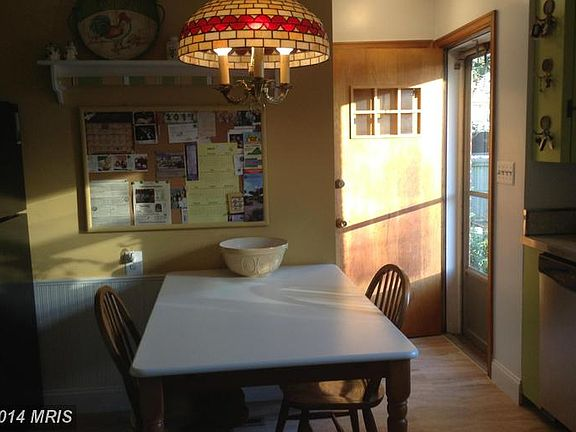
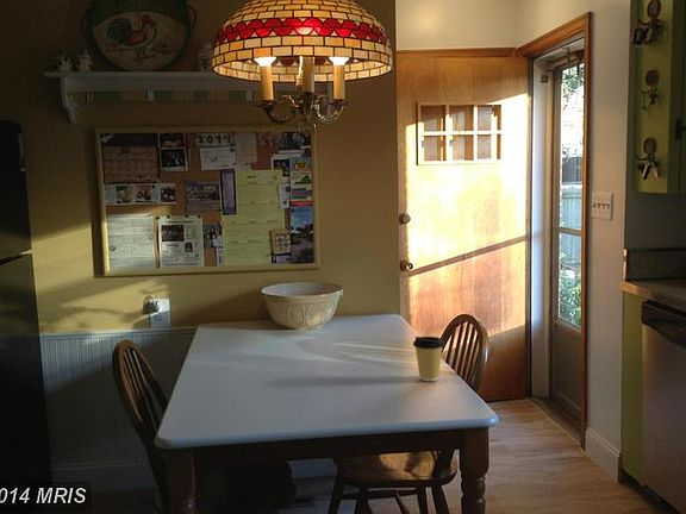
+ coffee cup (429, 358)
